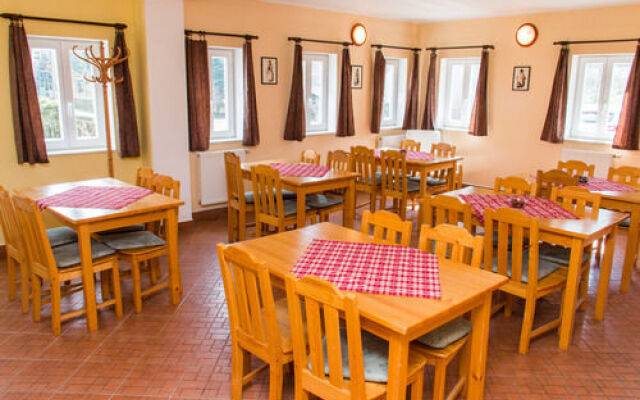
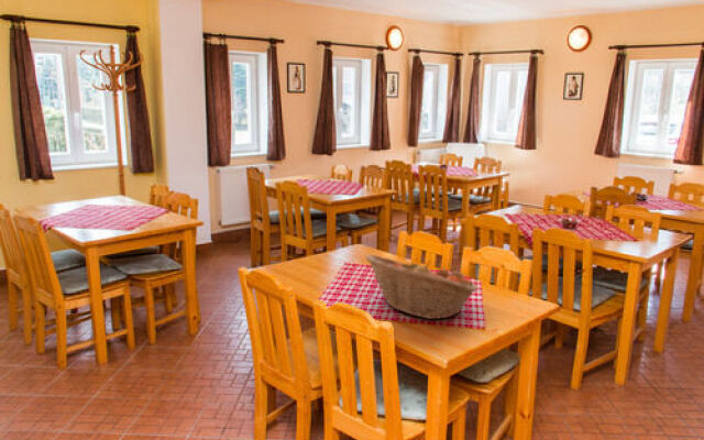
+ fruit basket (419, 280)
